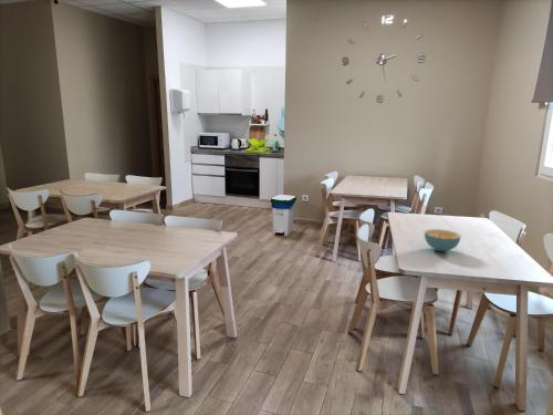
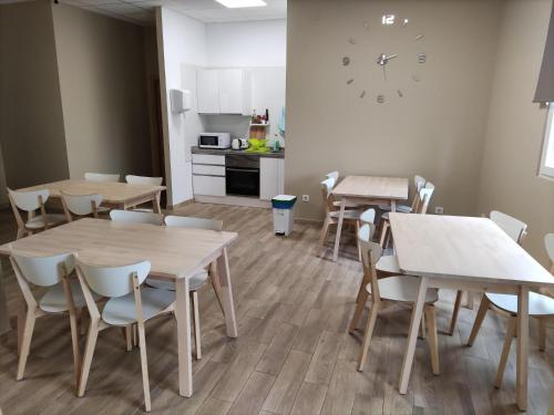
- cereal bowl (441, 241)
